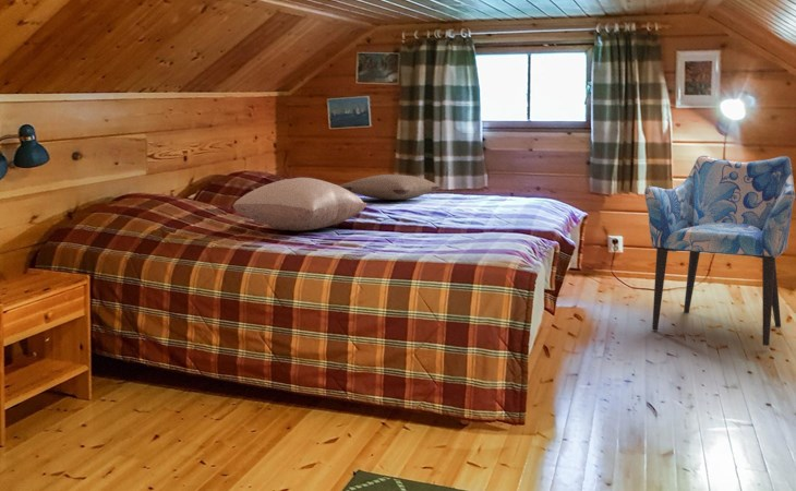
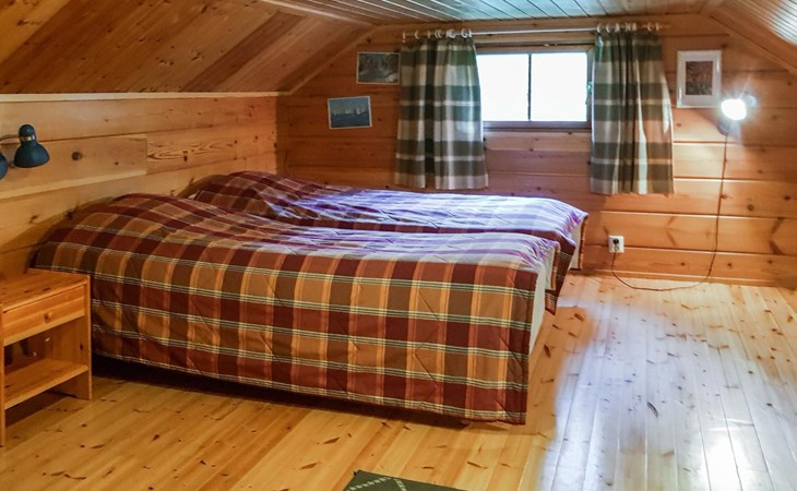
- pillow (301, 203)
- pillow (389, 188)
- armchair (726, 242)
